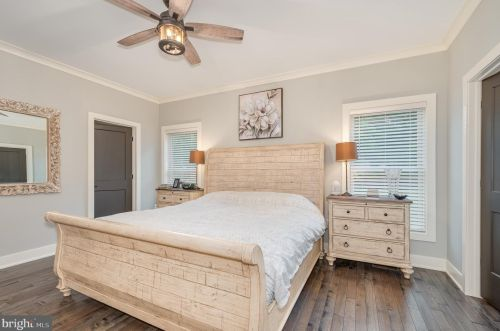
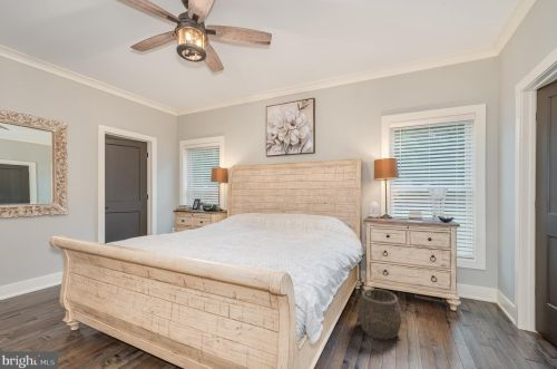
+ woven basket (379, 312)
